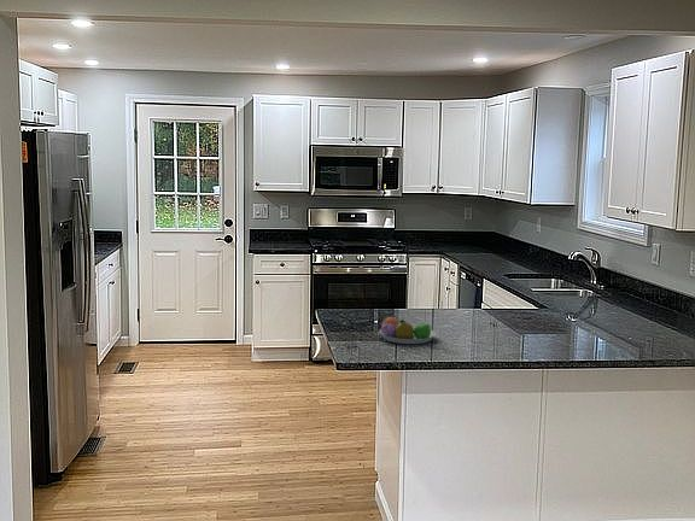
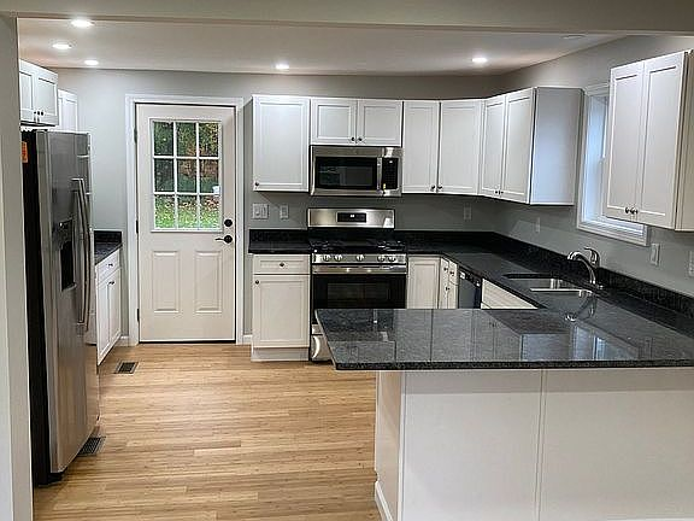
- fruit bowl (408, 327)
